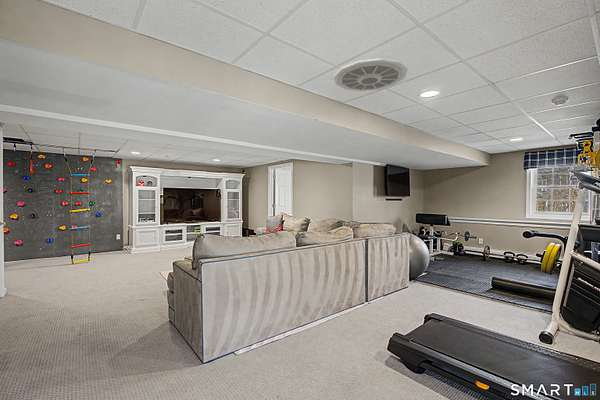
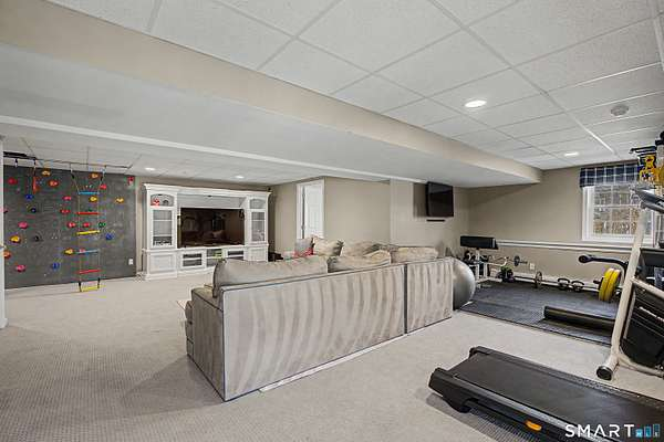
- ceiling vent (369, 78)
